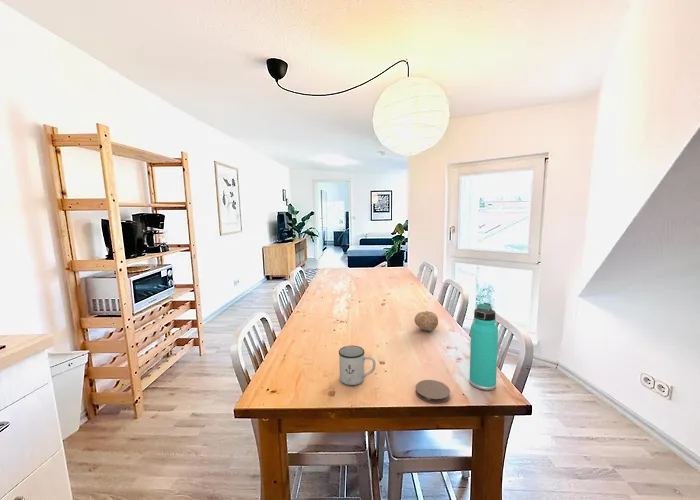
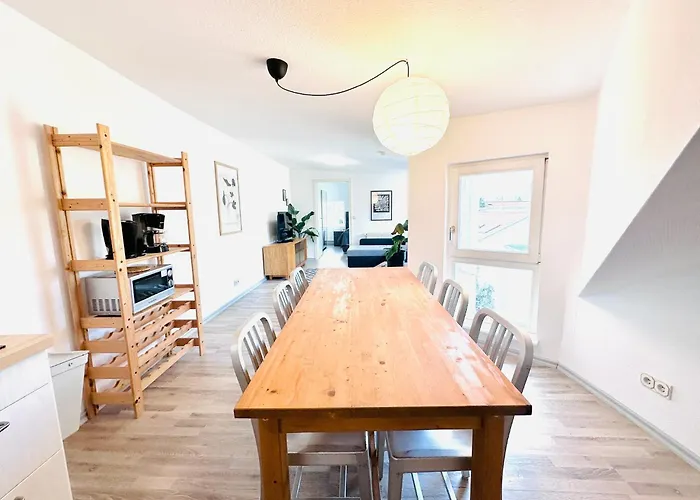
- thermos bottle (483, 344)
- coaster (432, 390)
- fruit (426, 321)
- mug (357, 365)
